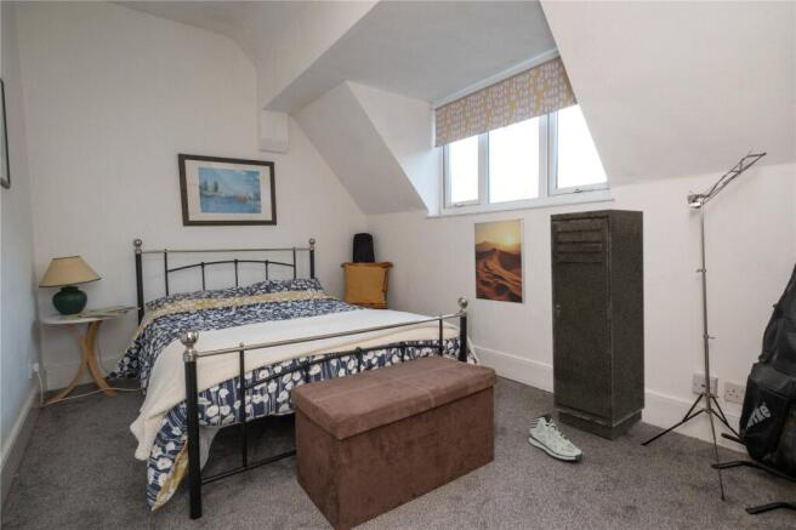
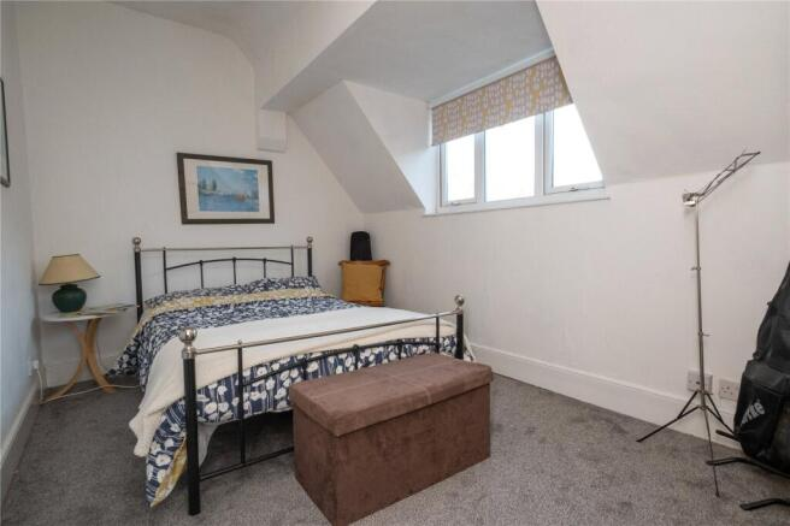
- storage cabinet (597, 318)
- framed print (498, 261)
- sneaker (553, 434)
